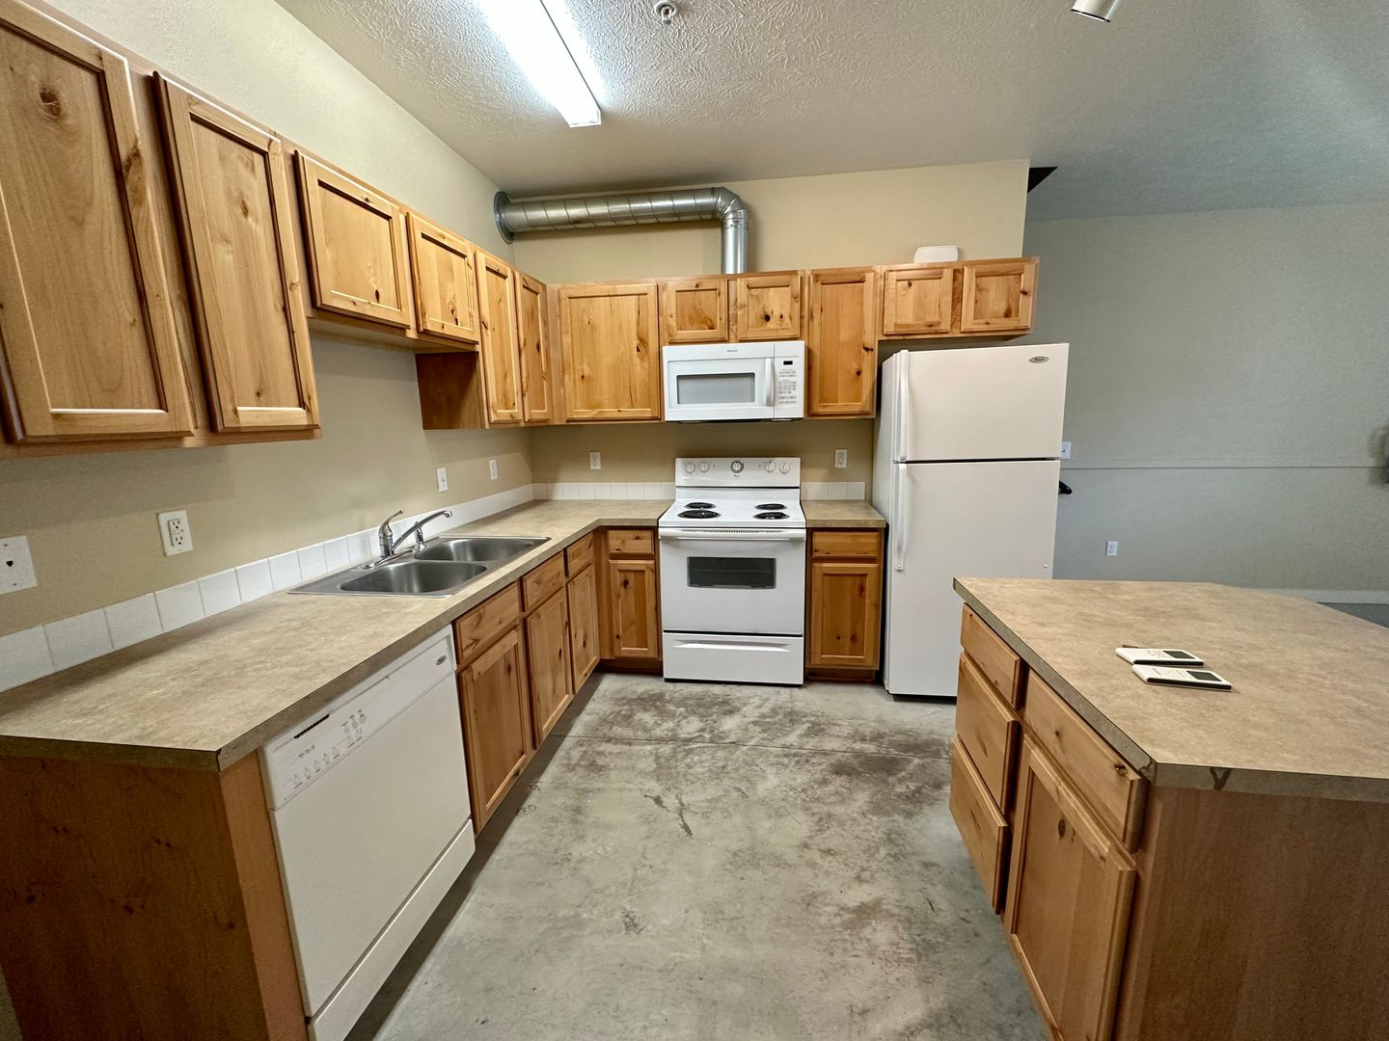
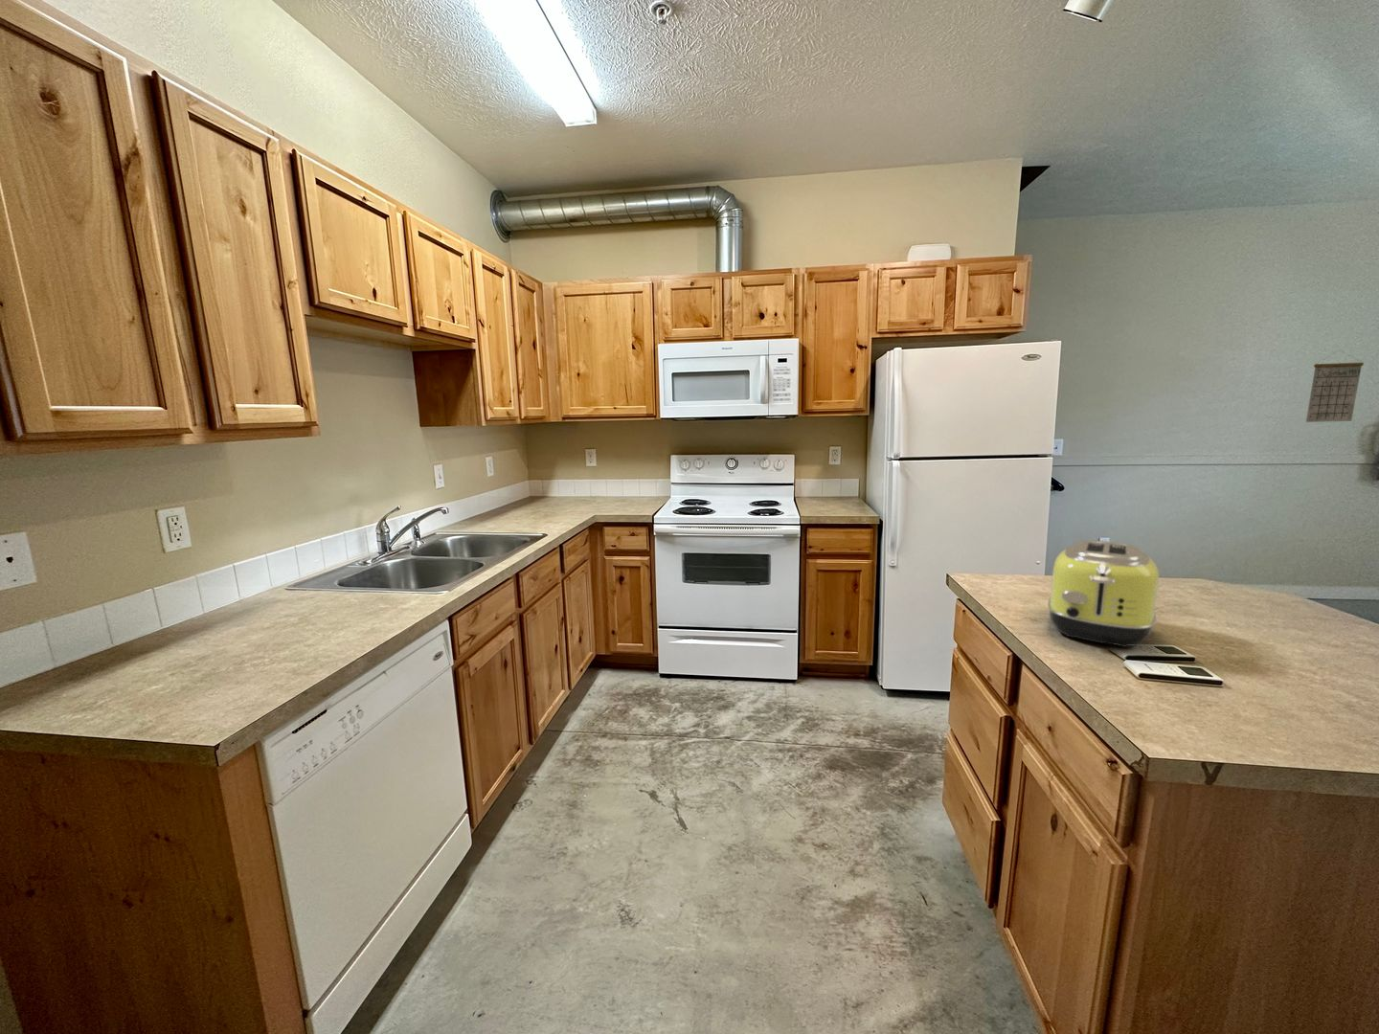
+ toaster (1101, 590)
+ calendar (1334, 384)
